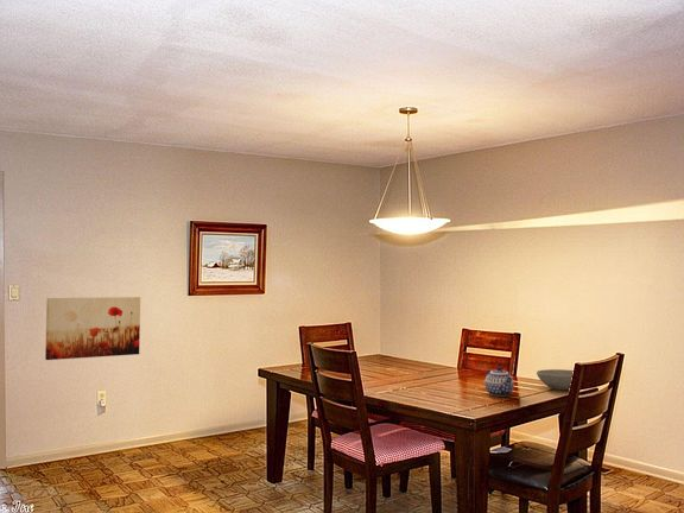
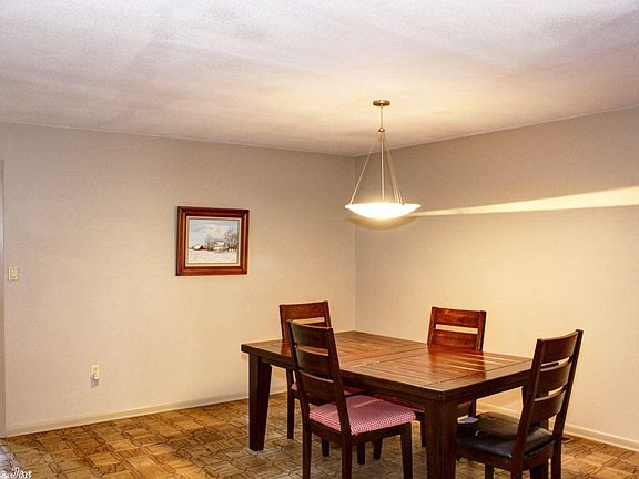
- bowl (559, 380)
- teapot (499, 380)
- wall art (94, 327)
